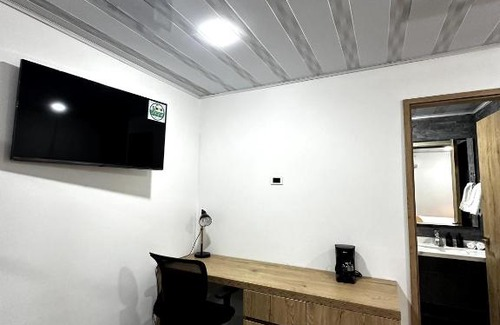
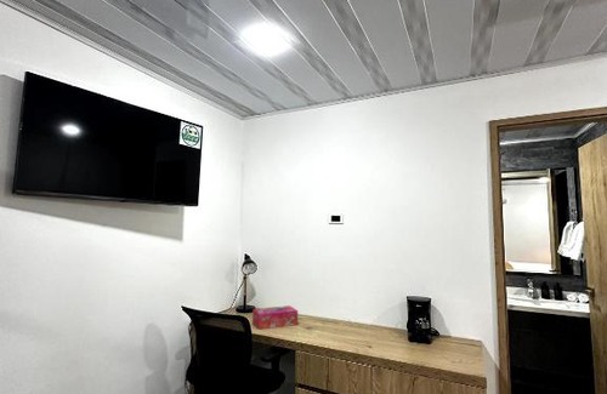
+ tissue box (274, 316)
